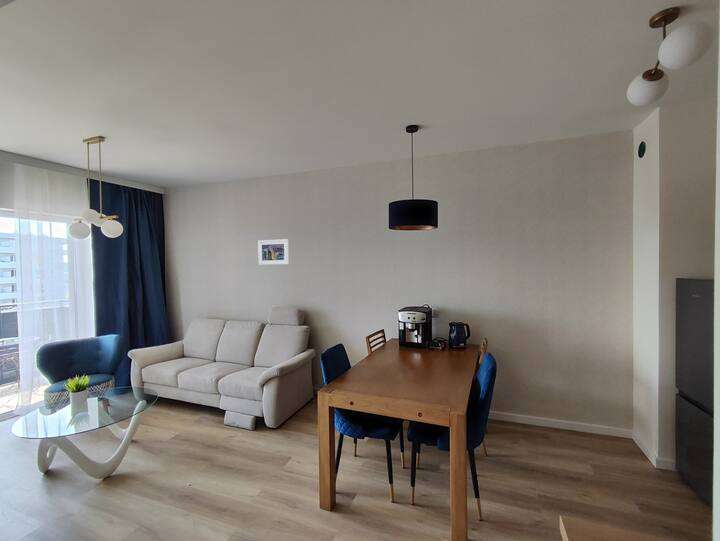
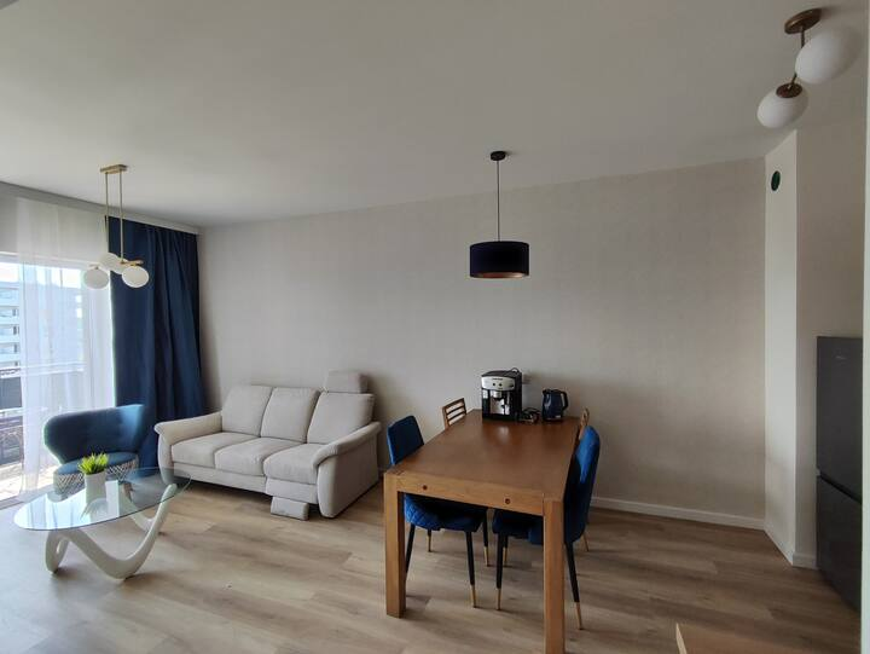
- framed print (273, 252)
